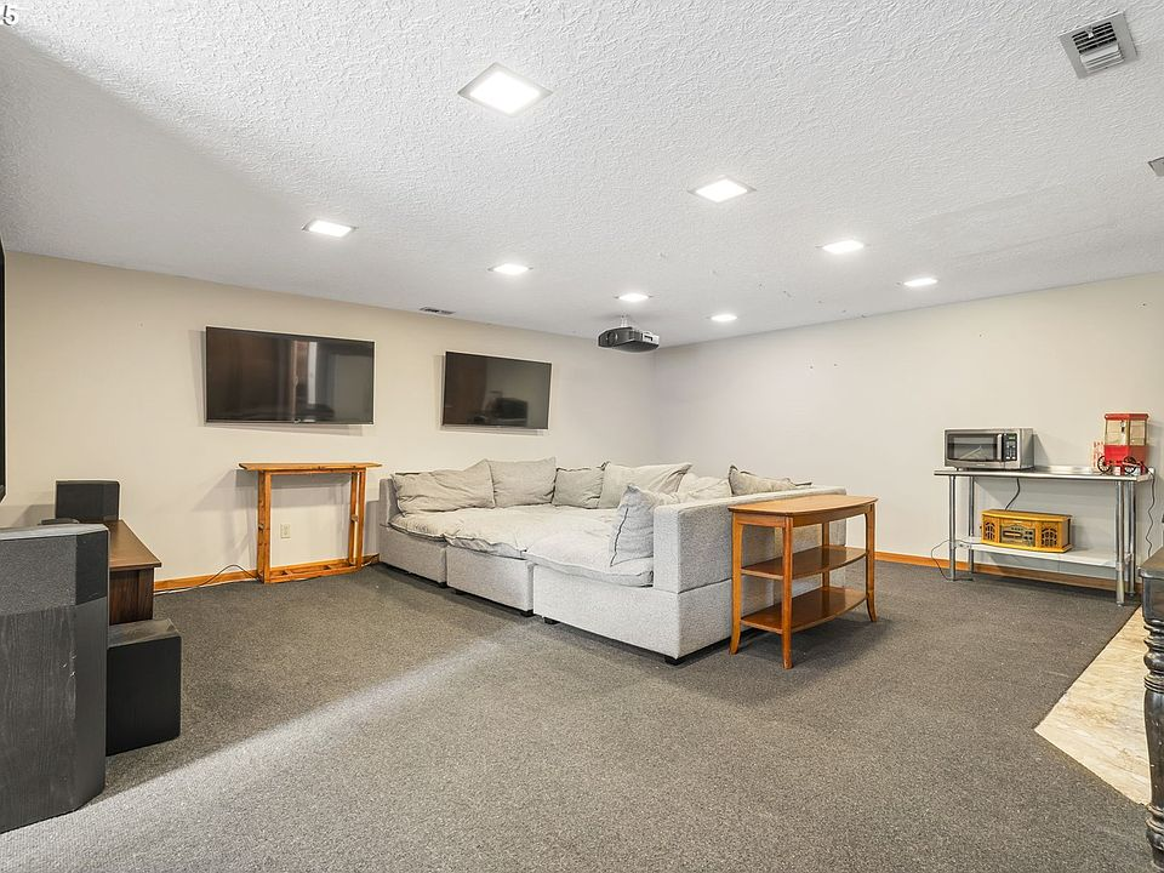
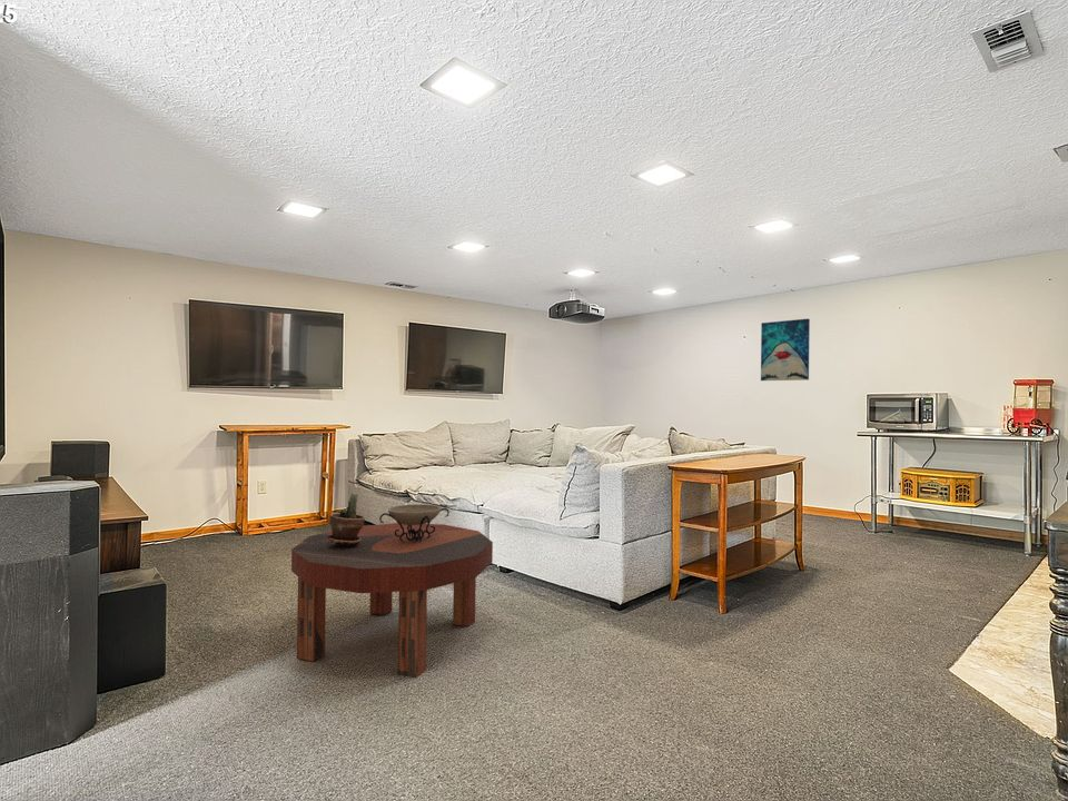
+ wall art (784, 350)
+ decorative bowl (415, 523)
+ potted plant (346, 517)
+ coffee table (396, 589)
